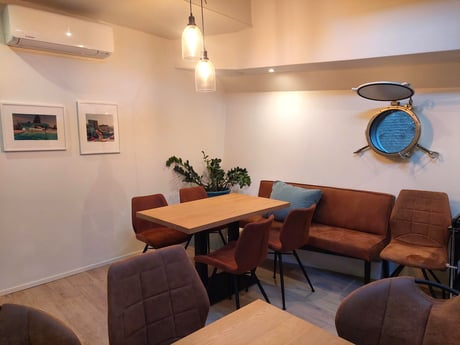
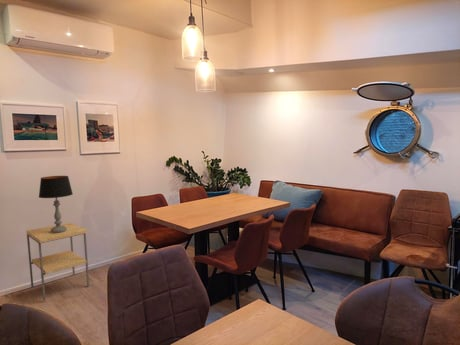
+ table lamp (56, 204)
+ side table (58, 259)
